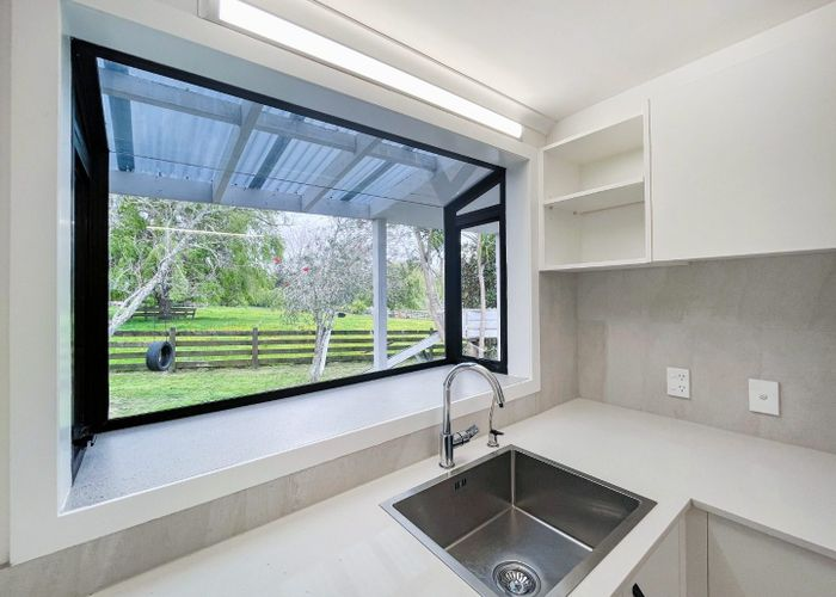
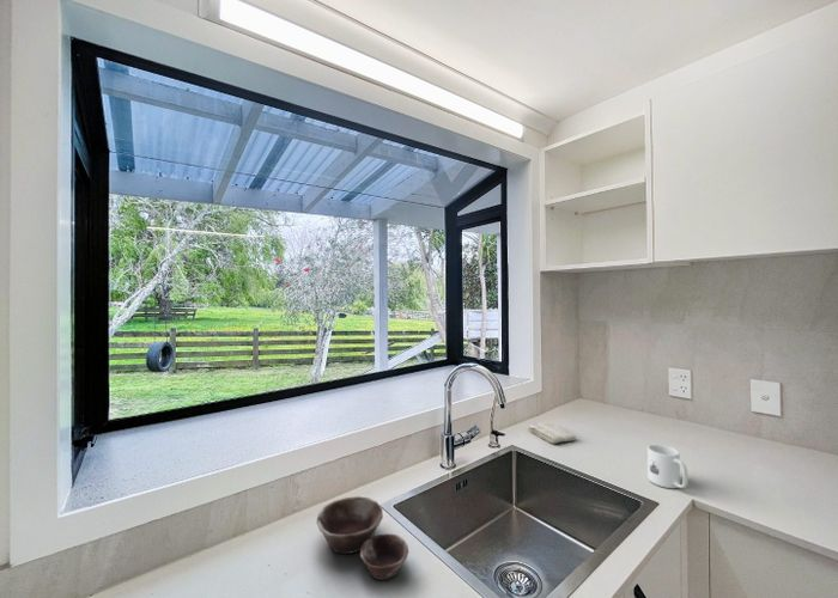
+ washcloth (549, 431)
+ bowl (359, 537)
+ mug (668, 468)
